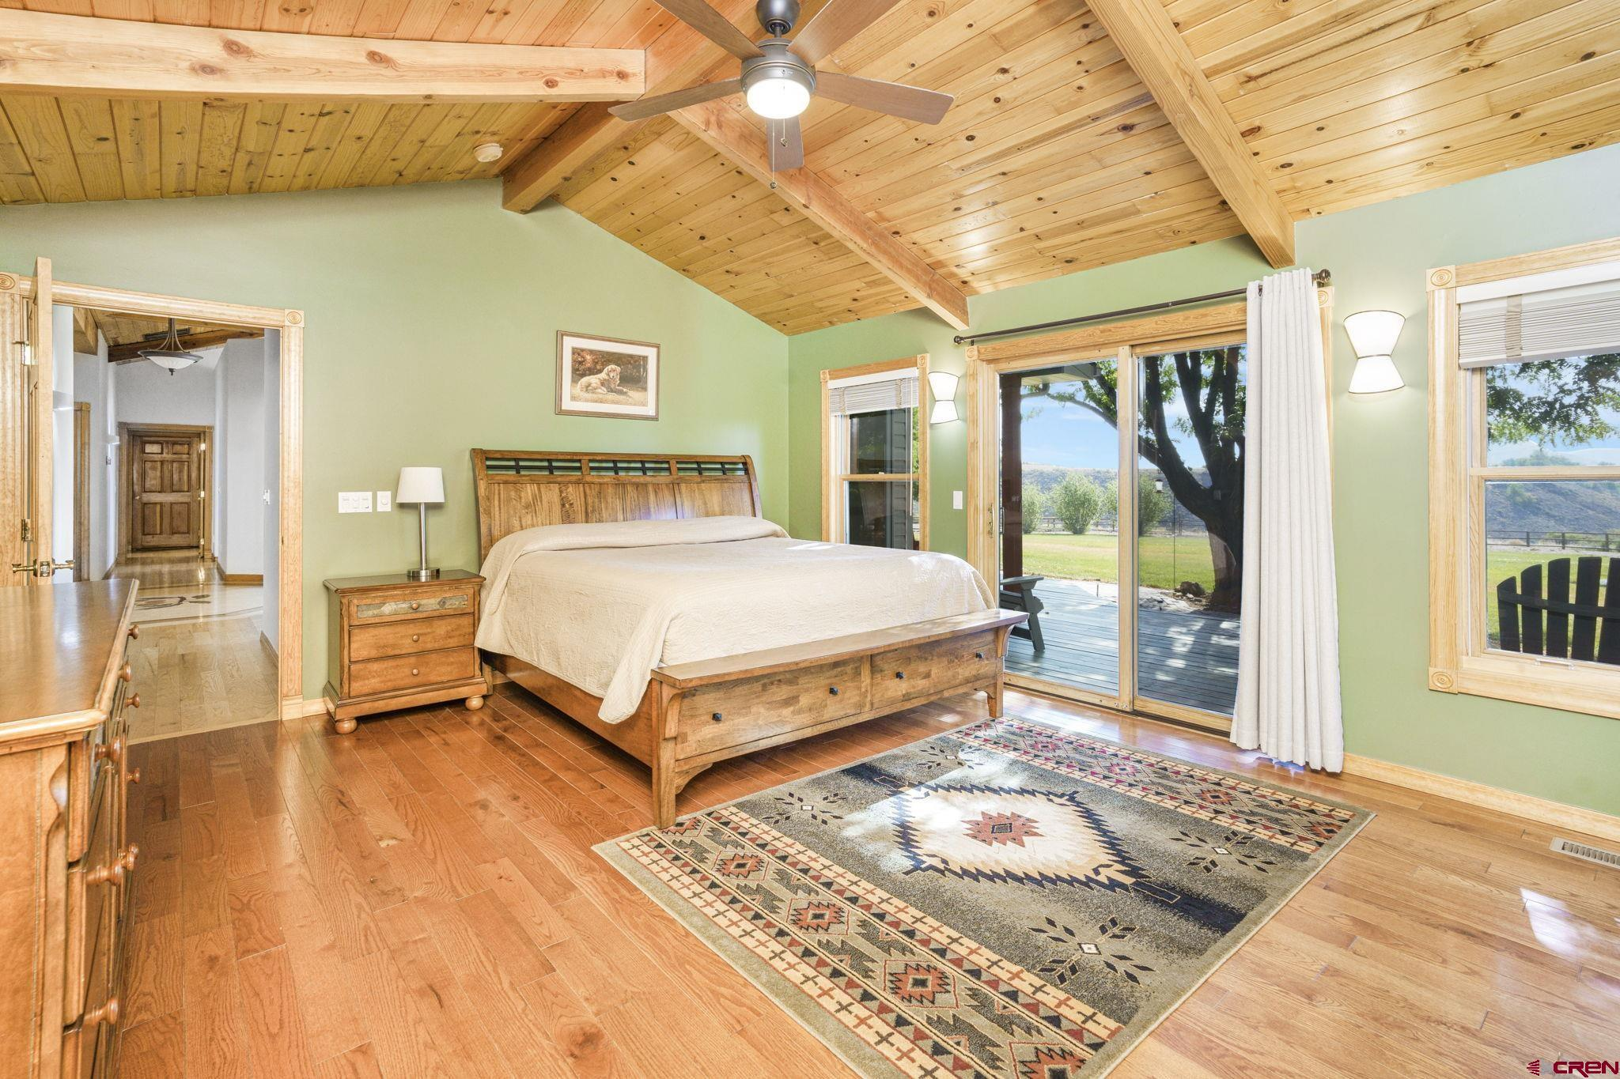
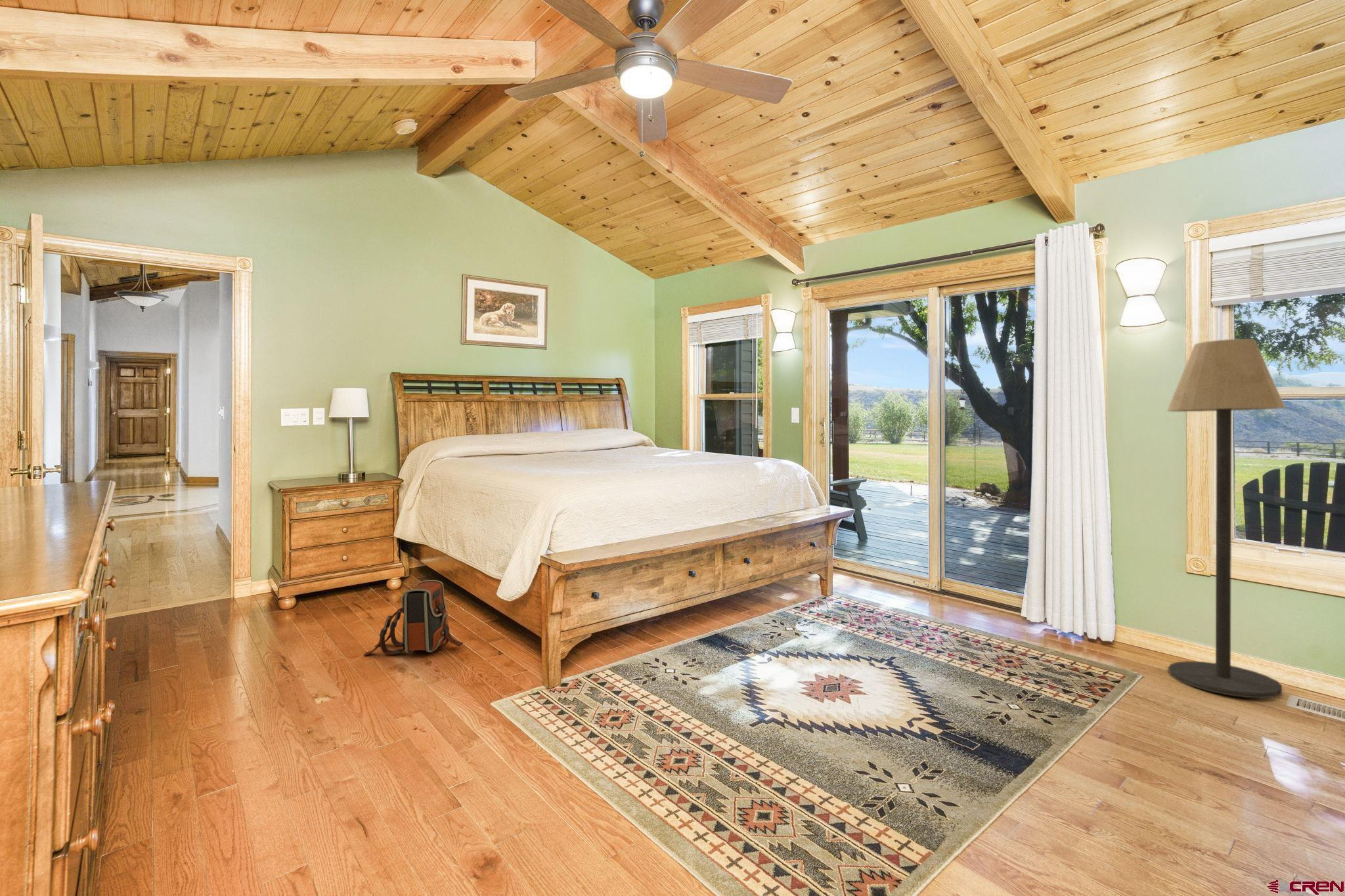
+ floor lamp (1224, 512)
+ backpack (416, 616)
